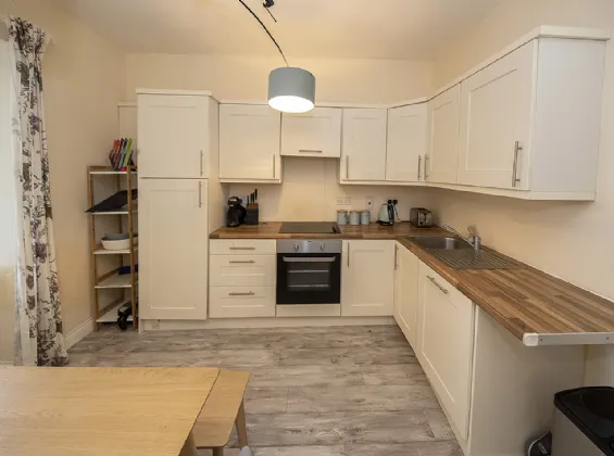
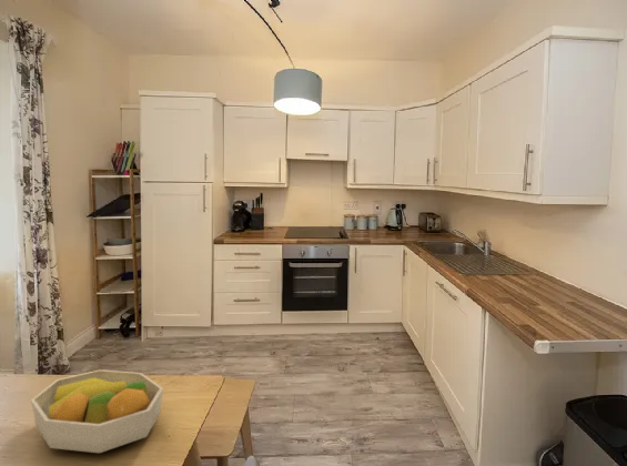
+ fruit bowl (99, 403)
